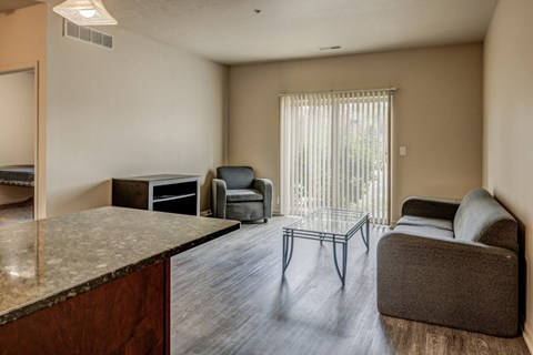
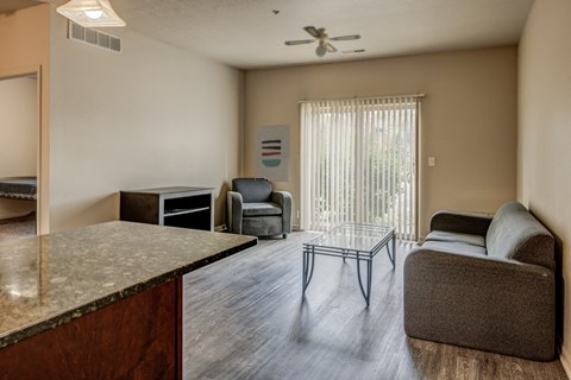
+ ceiling fan (321, 43)
+ wall art (271, 153)
